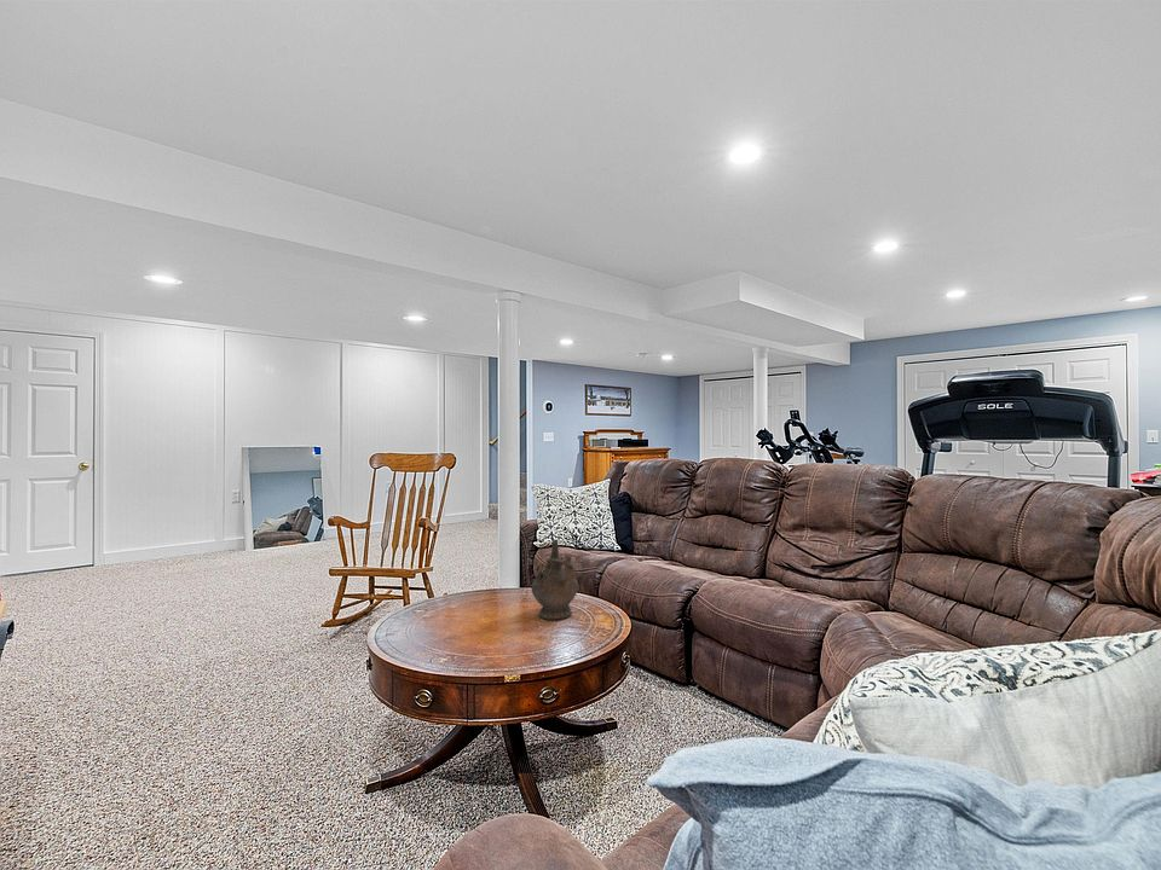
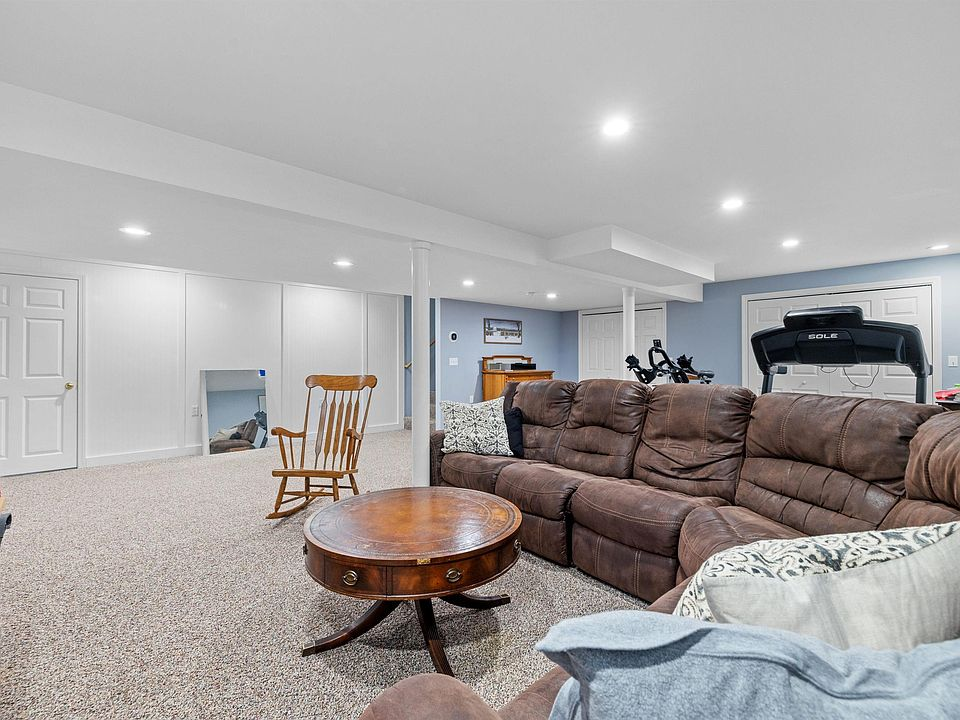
- ceremonial vessel (556, 578)
